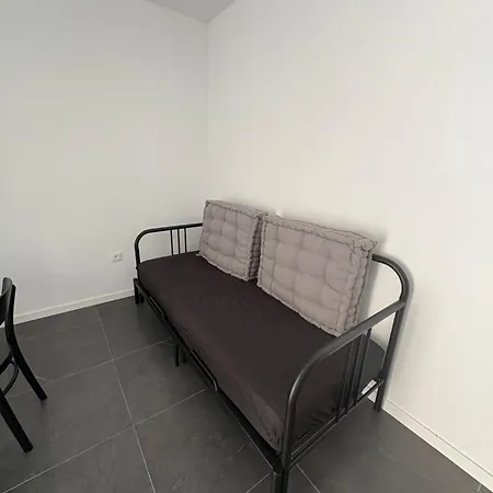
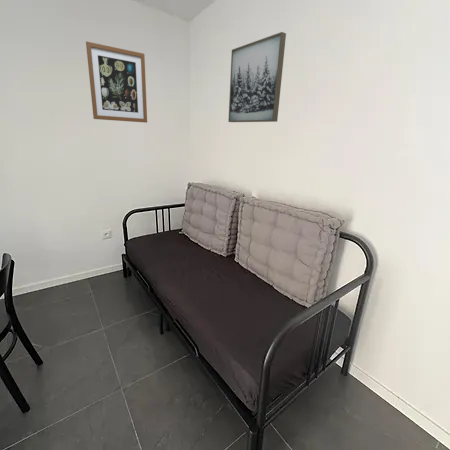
+ wall art (119, 85)
+ wall art (253, 83)
